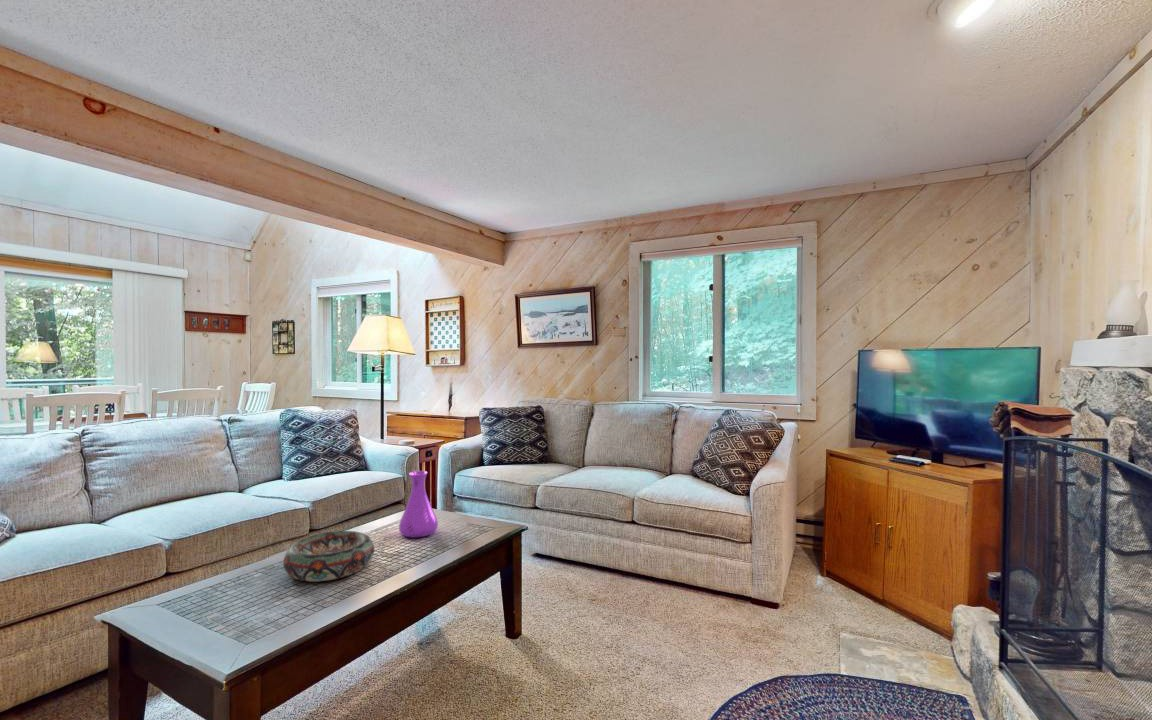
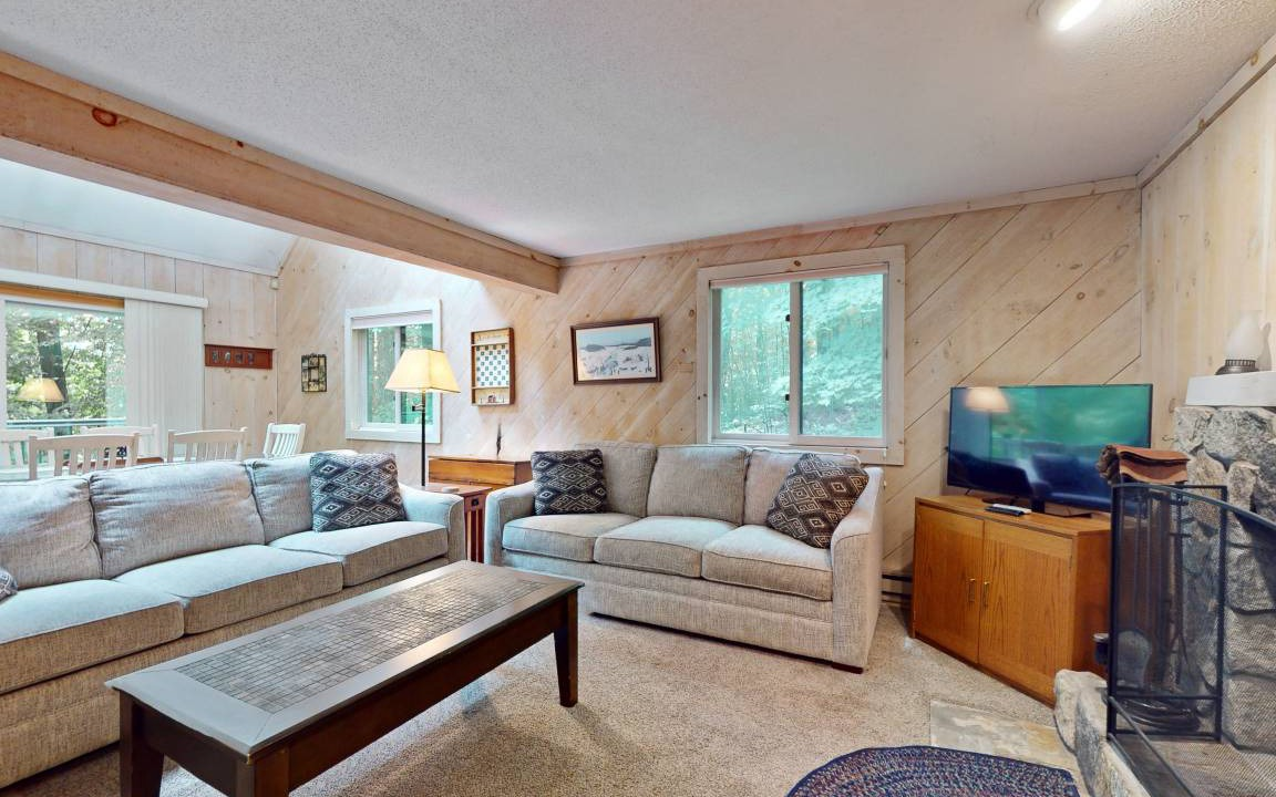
- vase (418, 503)
- decorative bowl (330, 555)
